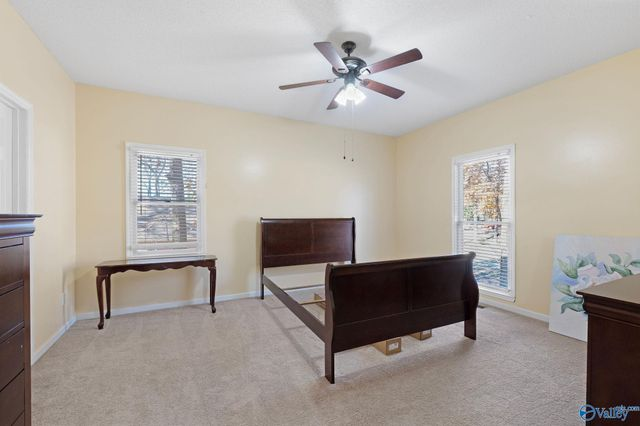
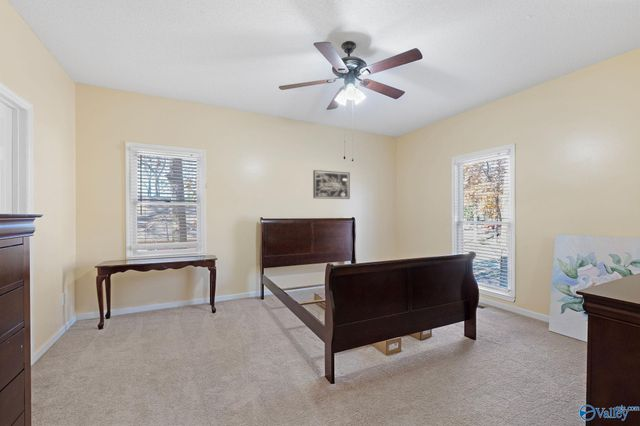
+ wall art (332, 185)
